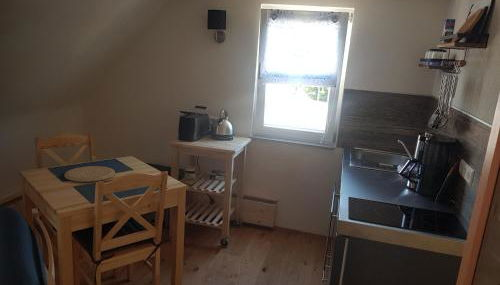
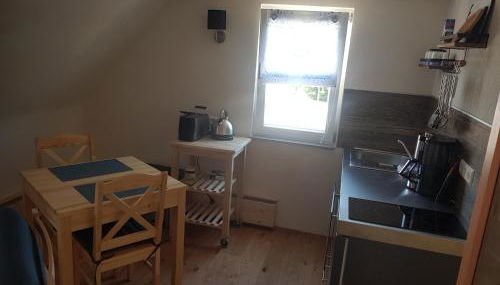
- plate (90, 173)
